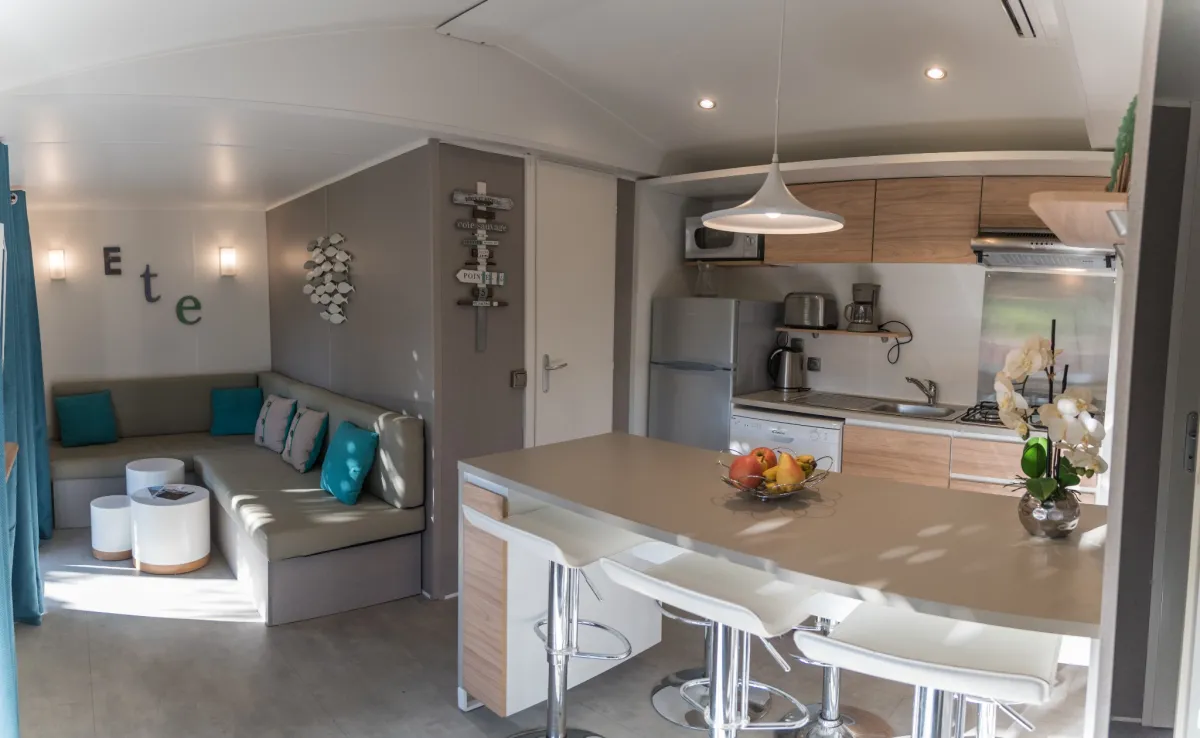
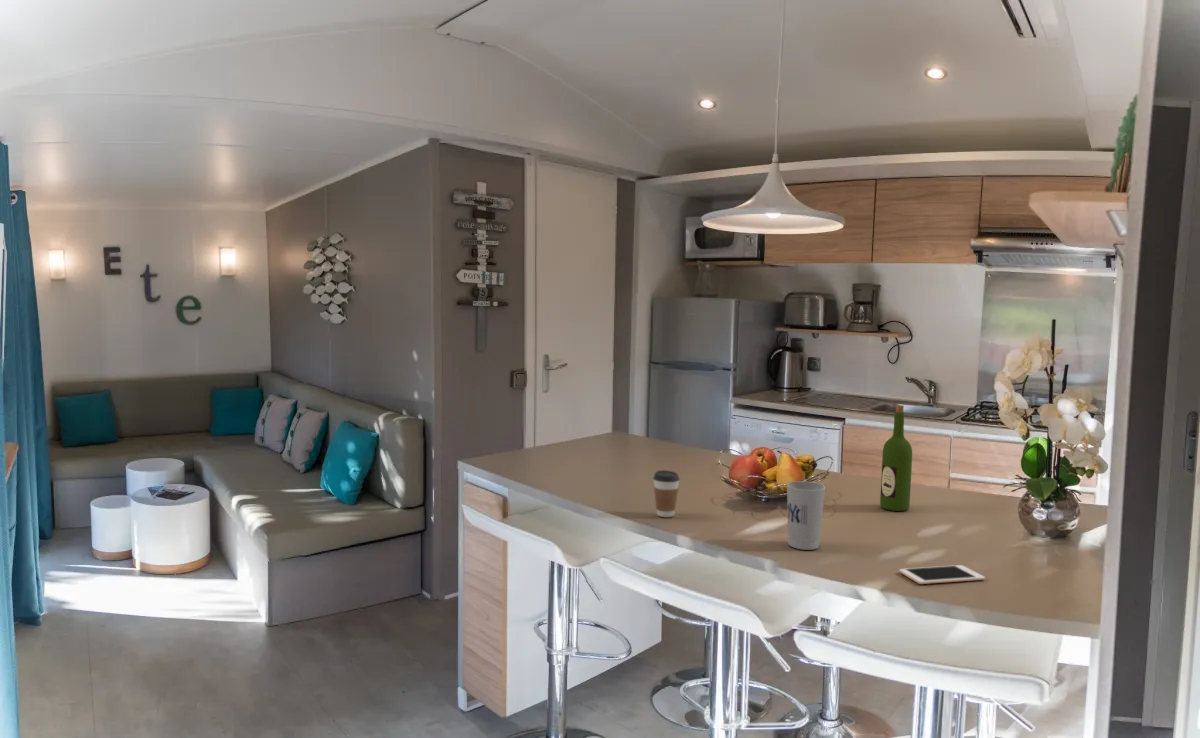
+ wine bottle (897, 457)
+ coffee cup (666, 494)
+ cell phone (941, 574)
+ cup (804, 515)
